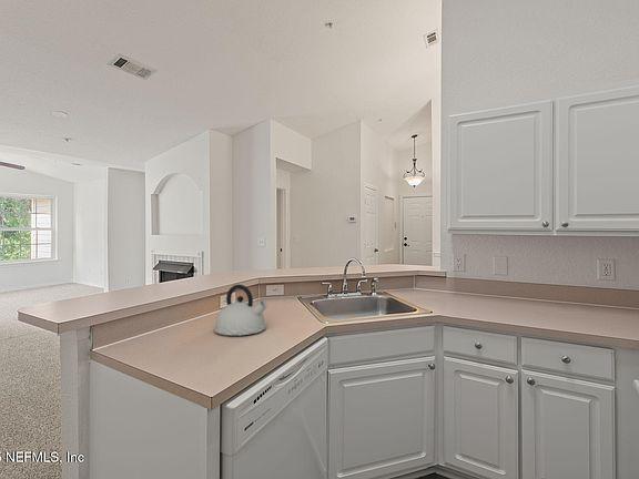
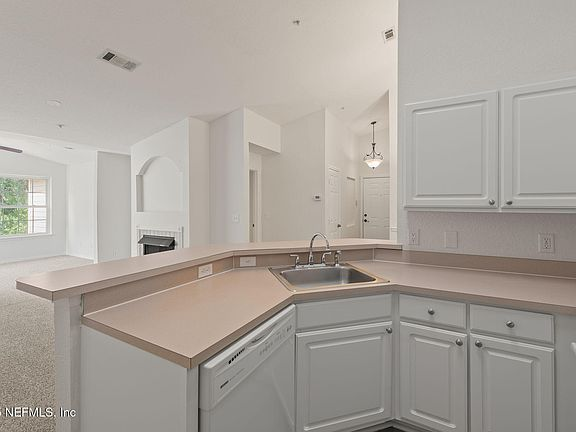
- kettle (242, 306)
